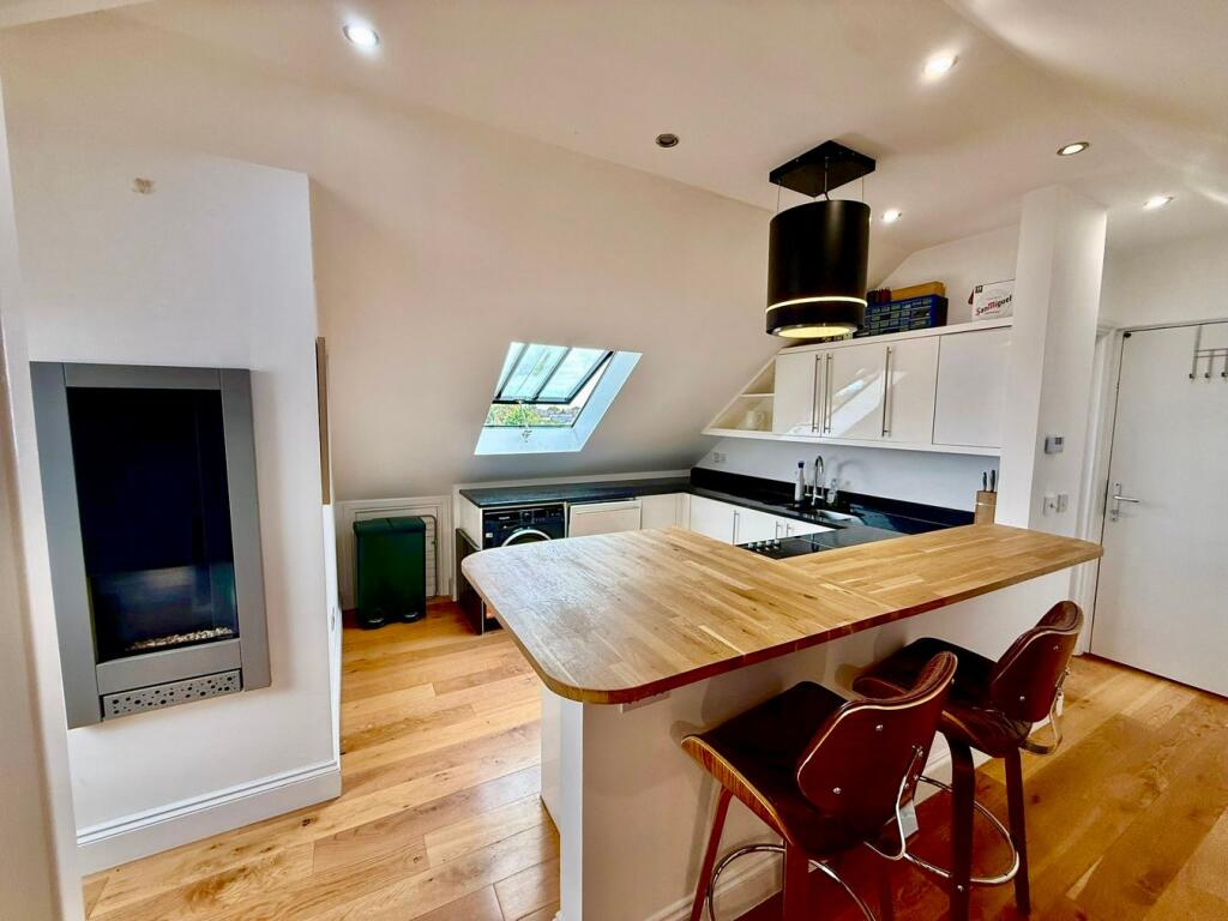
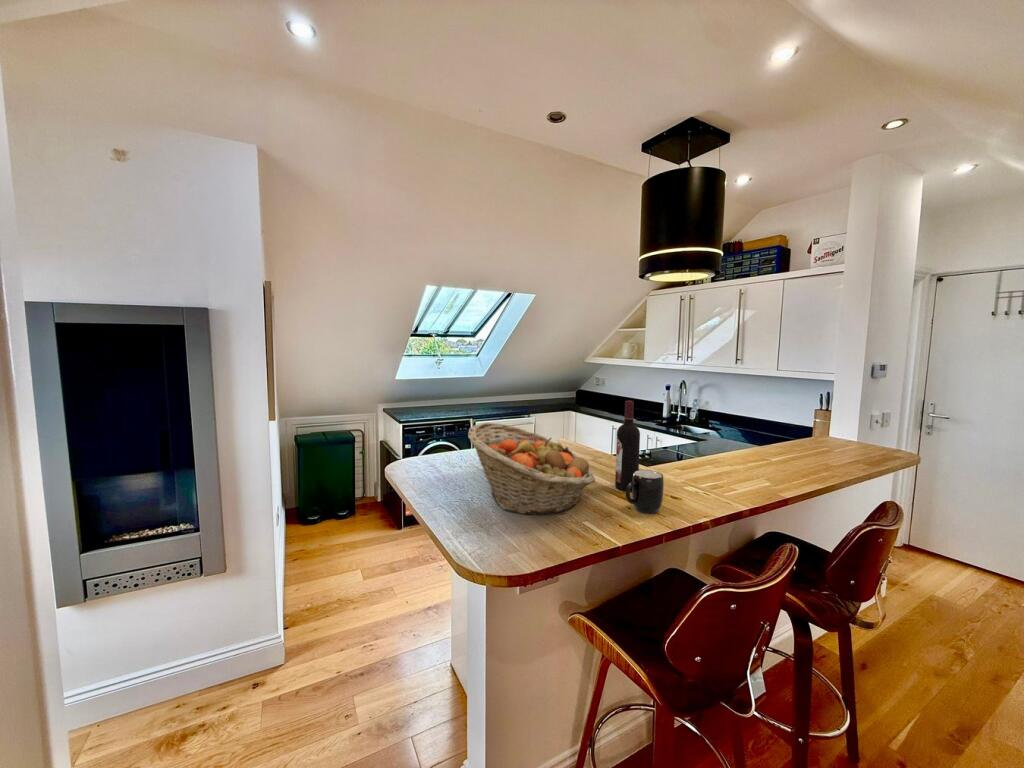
+ mug (643, 491)
+ wine bottle (628, 444)
+ fruit basket (529, 461)
